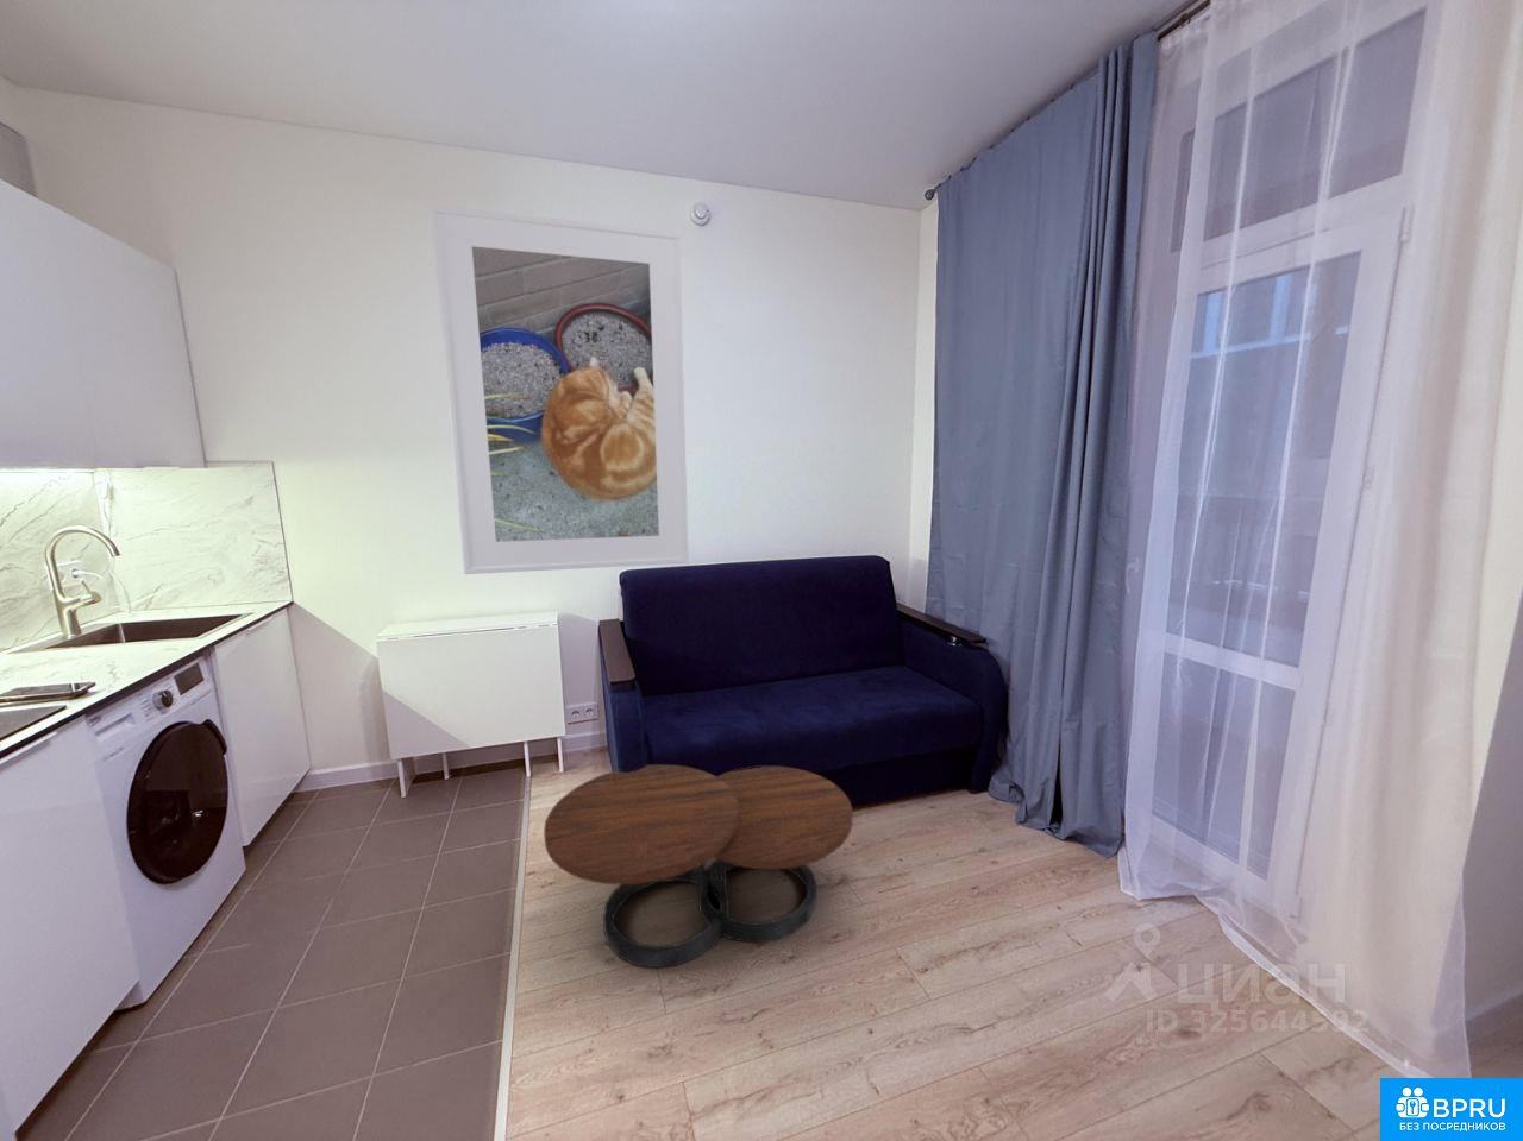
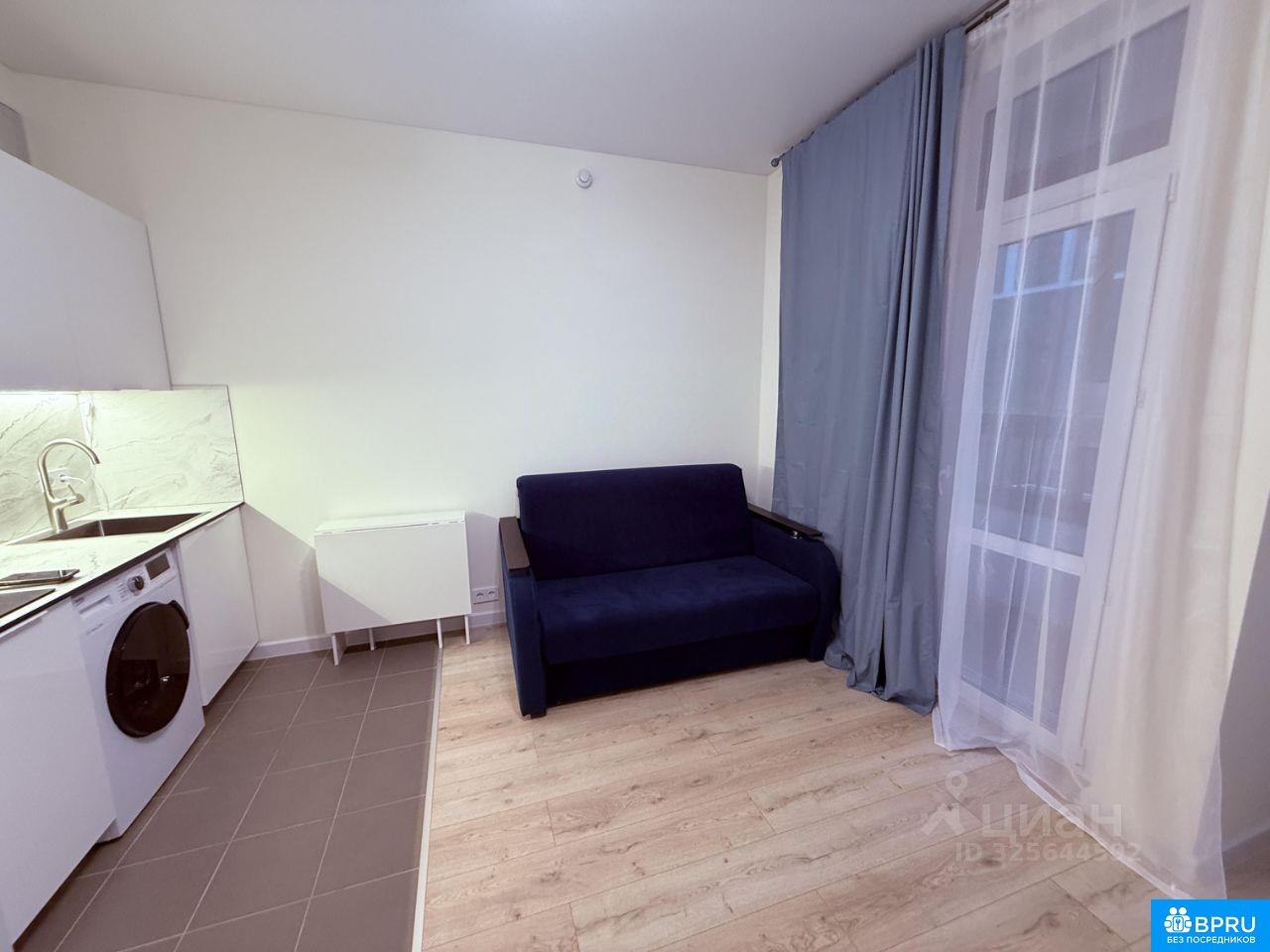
- coffee table (706, 853)
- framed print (572, 402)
